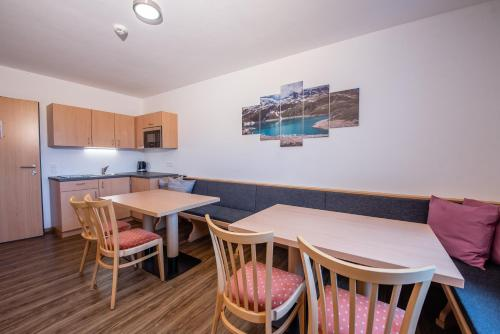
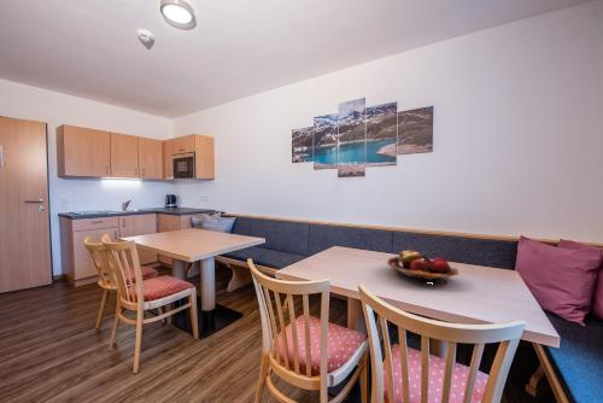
+ fruit basket (418, 264)
